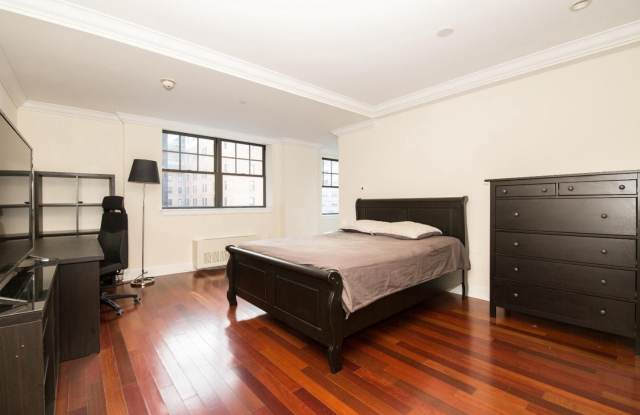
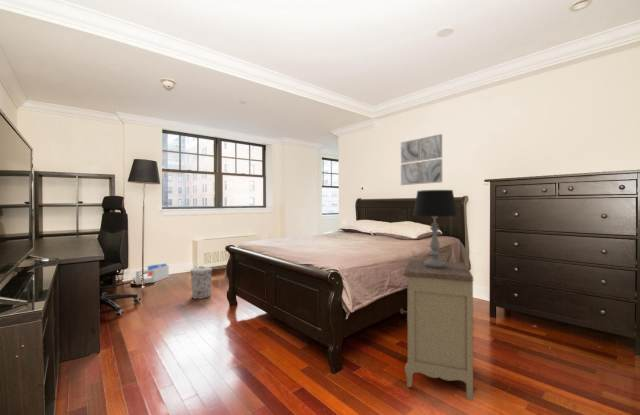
+ trash can (201, 281)
+ wall art (420, 160)
+ nightstand (432, 320)
+ table lamp (434, 228)
+ storage bin (152, 272)
